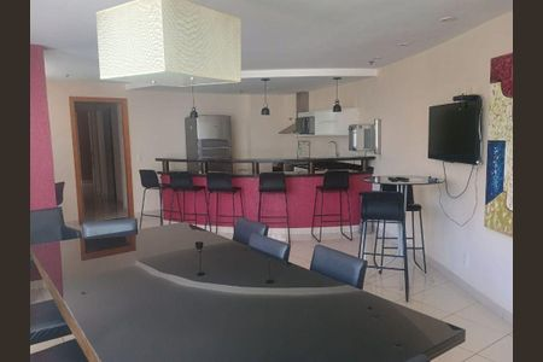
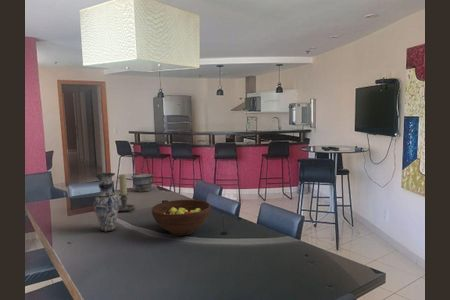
+ candle holder (124, 192)
+ bowl (143, 182)
+ fruit bowl (181, 219)
+ vase (106, 202)
